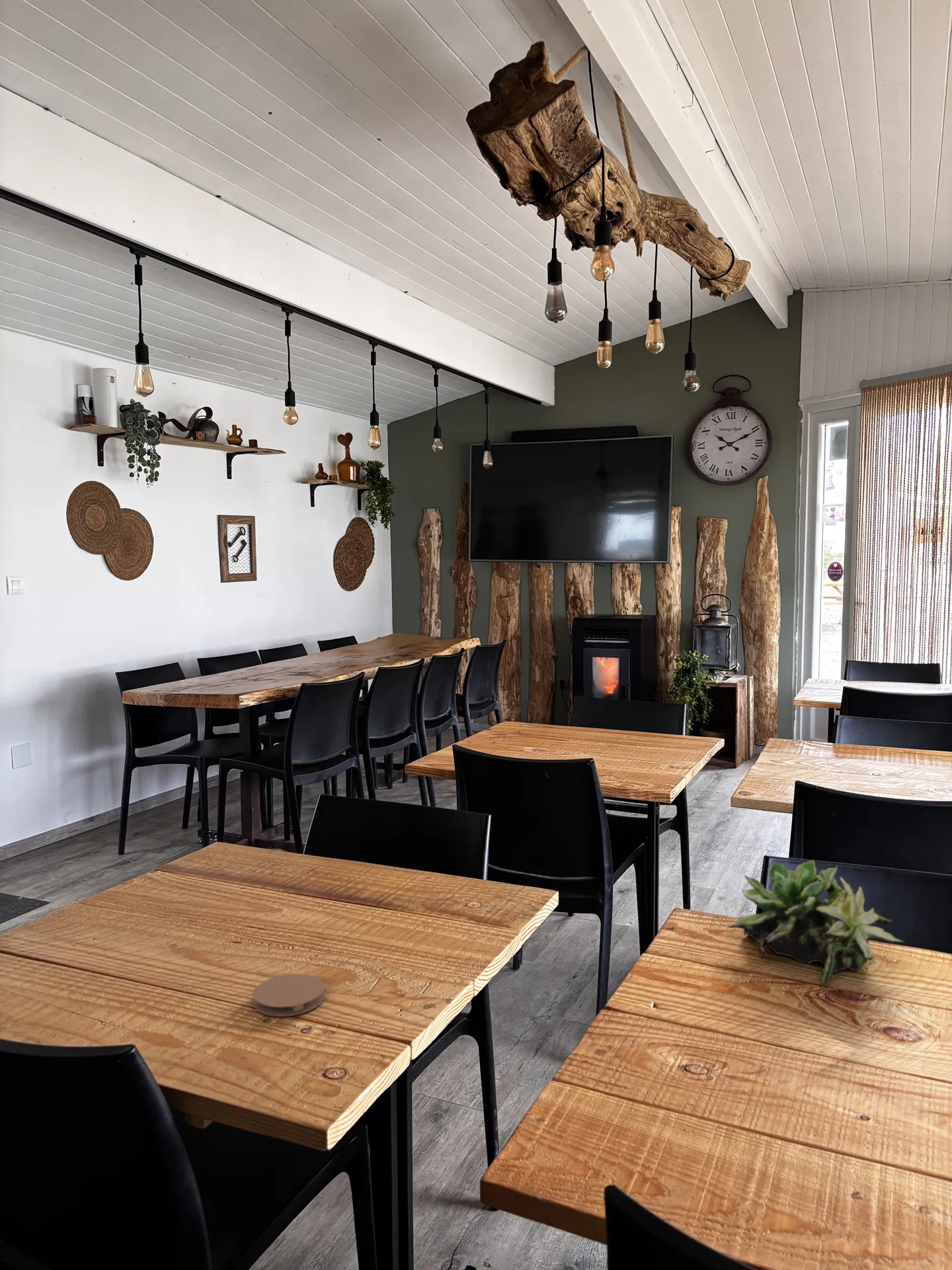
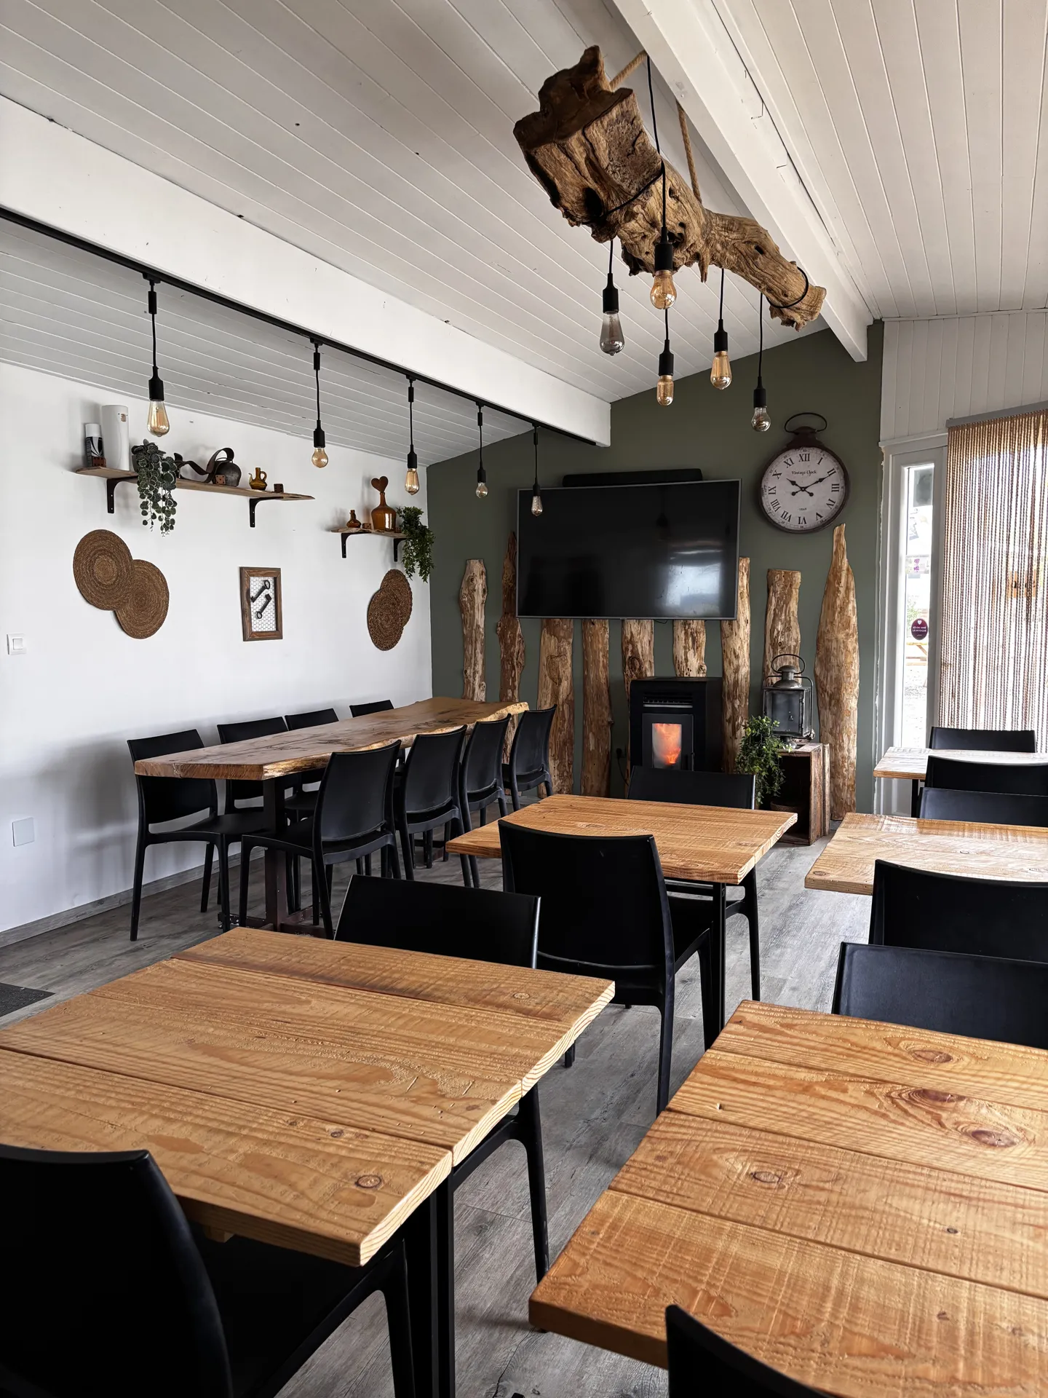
- coaster (289, 994)
- succulent plant (814, 908)
